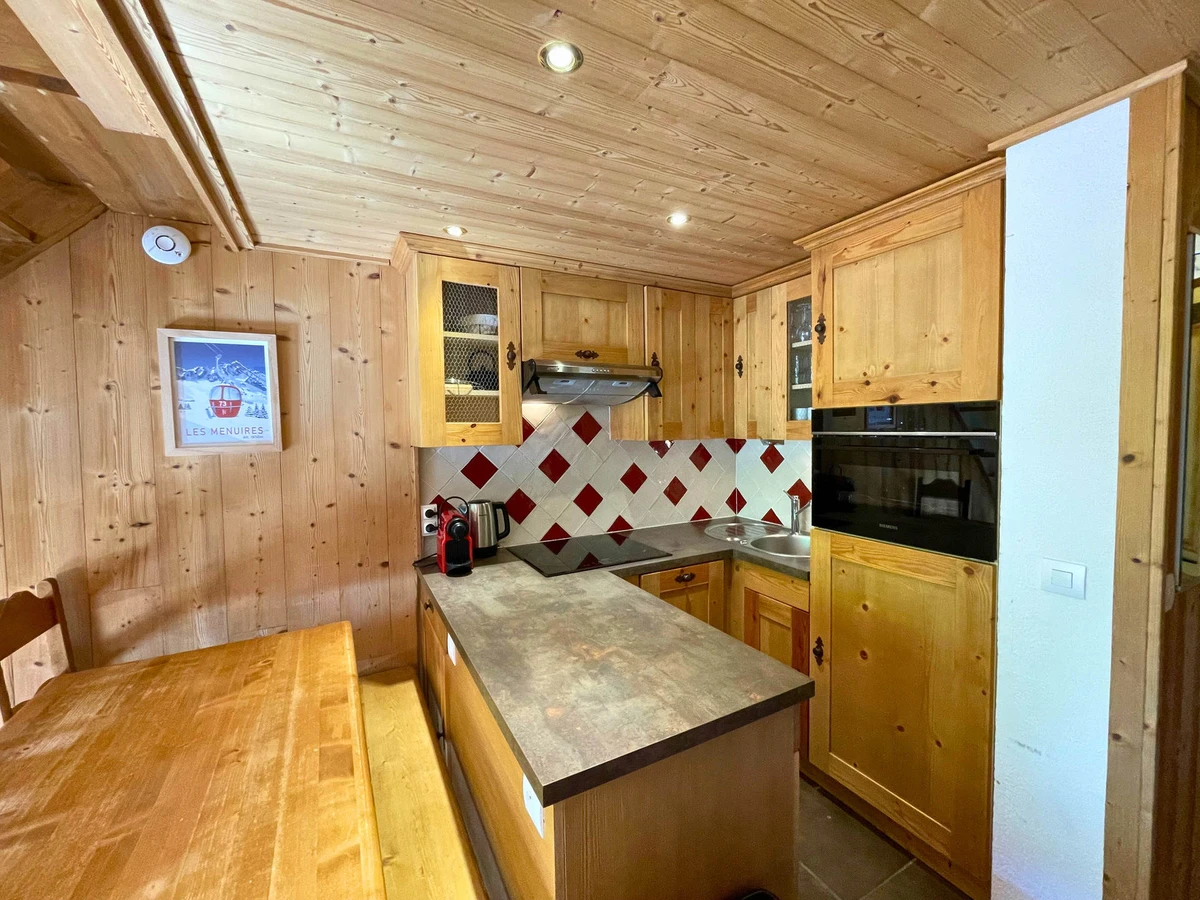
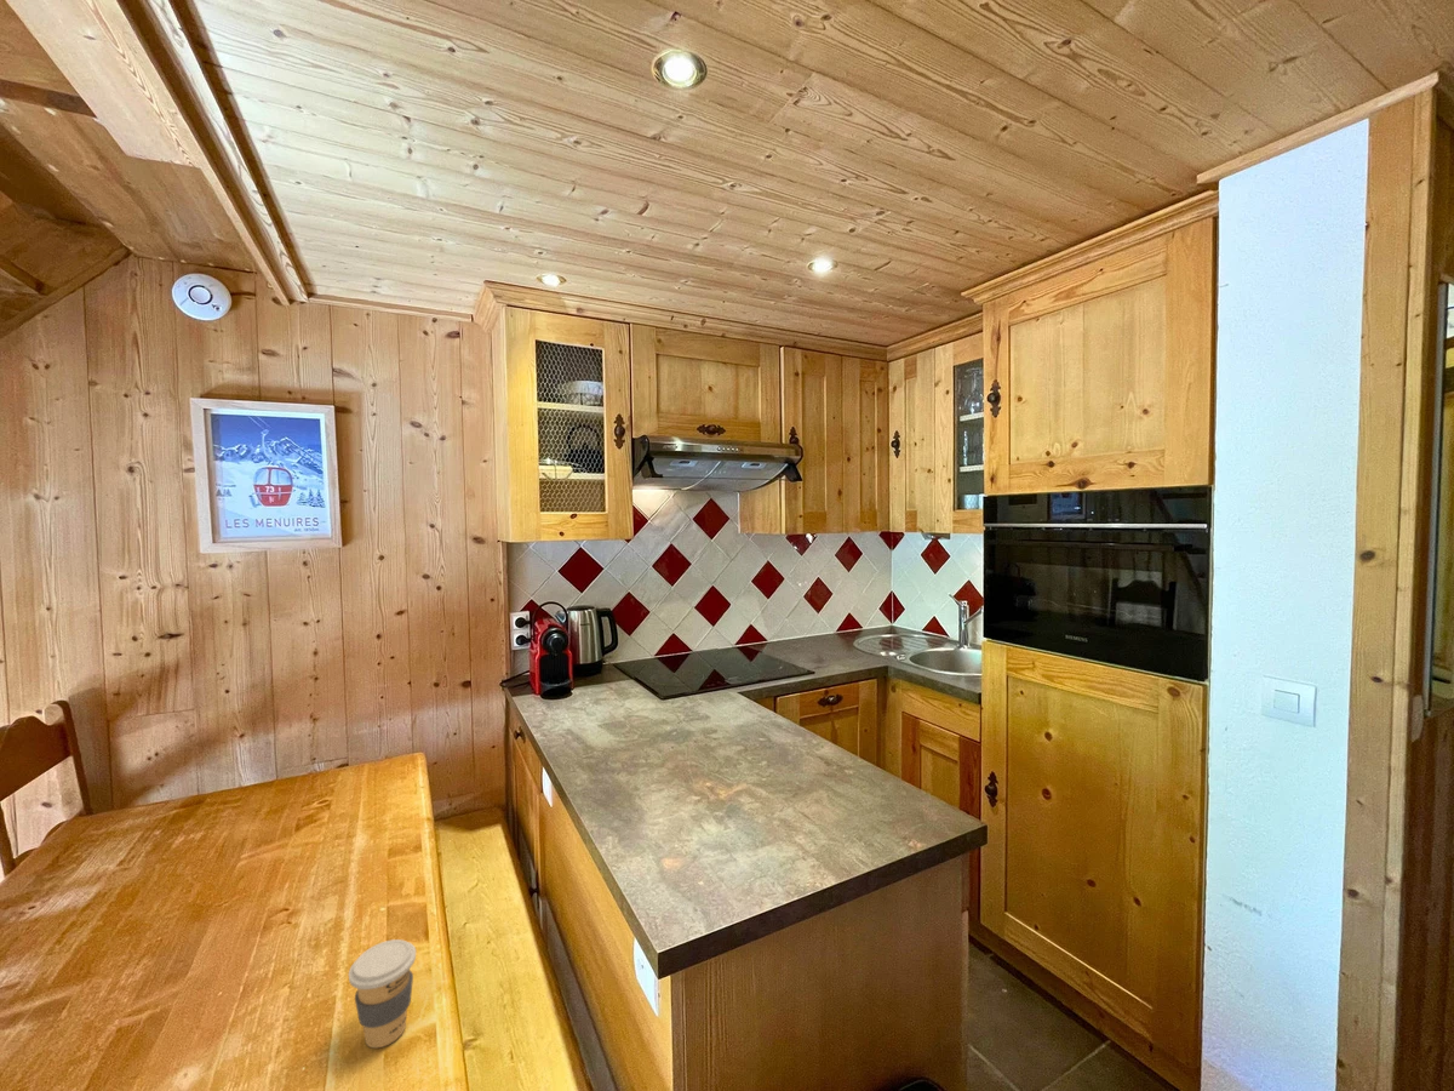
+ coffee cup (384, 994)
